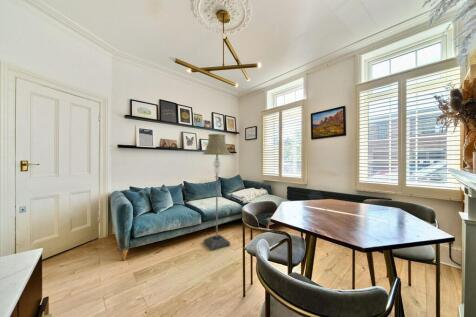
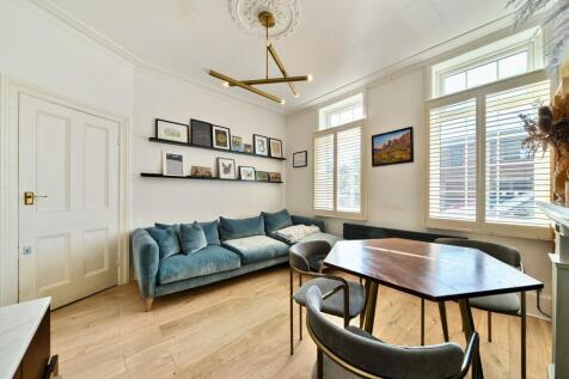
- floor lamp (216, 189)
